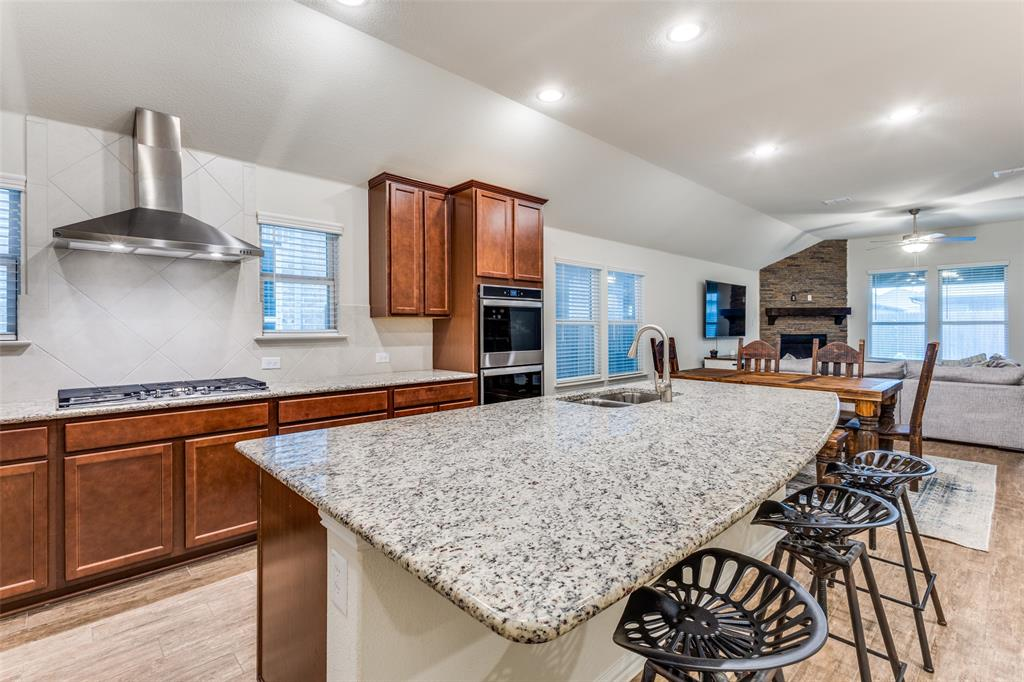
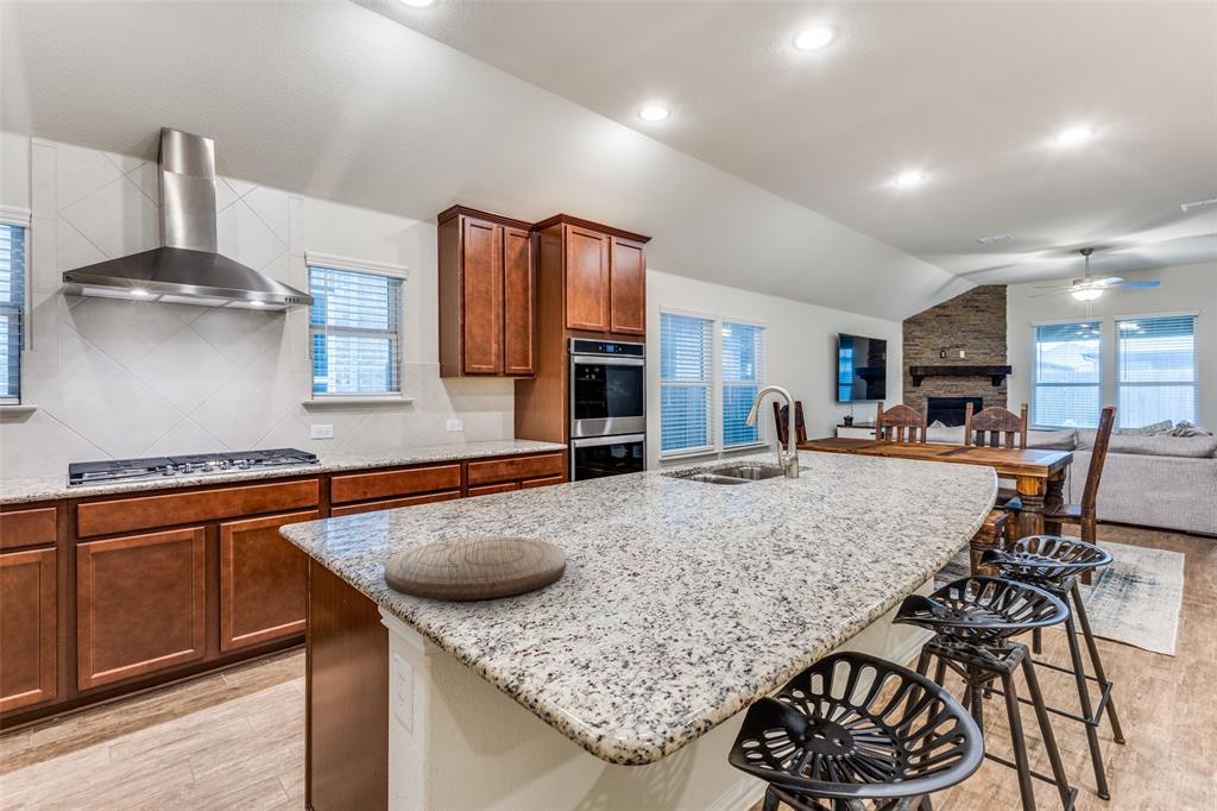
+ cutting board (478, 562)
